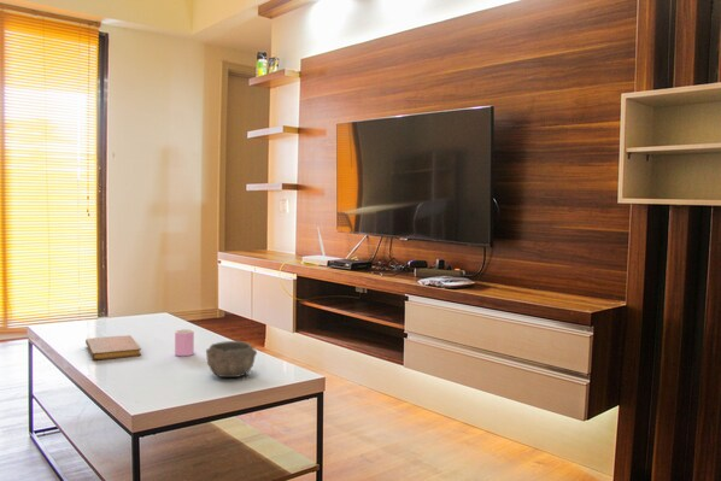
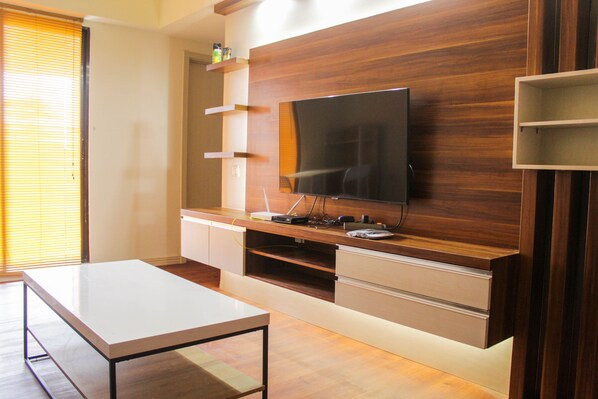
- bowl (230, 359)
- notebook (112, 346)
- cup (182, 341)
